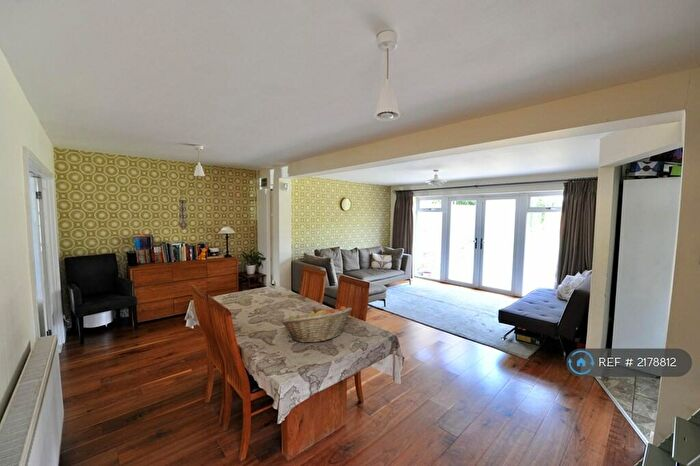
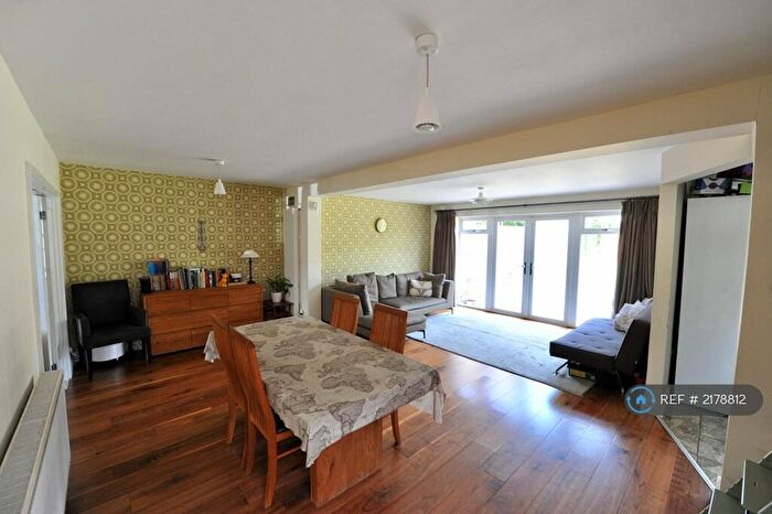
- fruit basket (317, 320)
